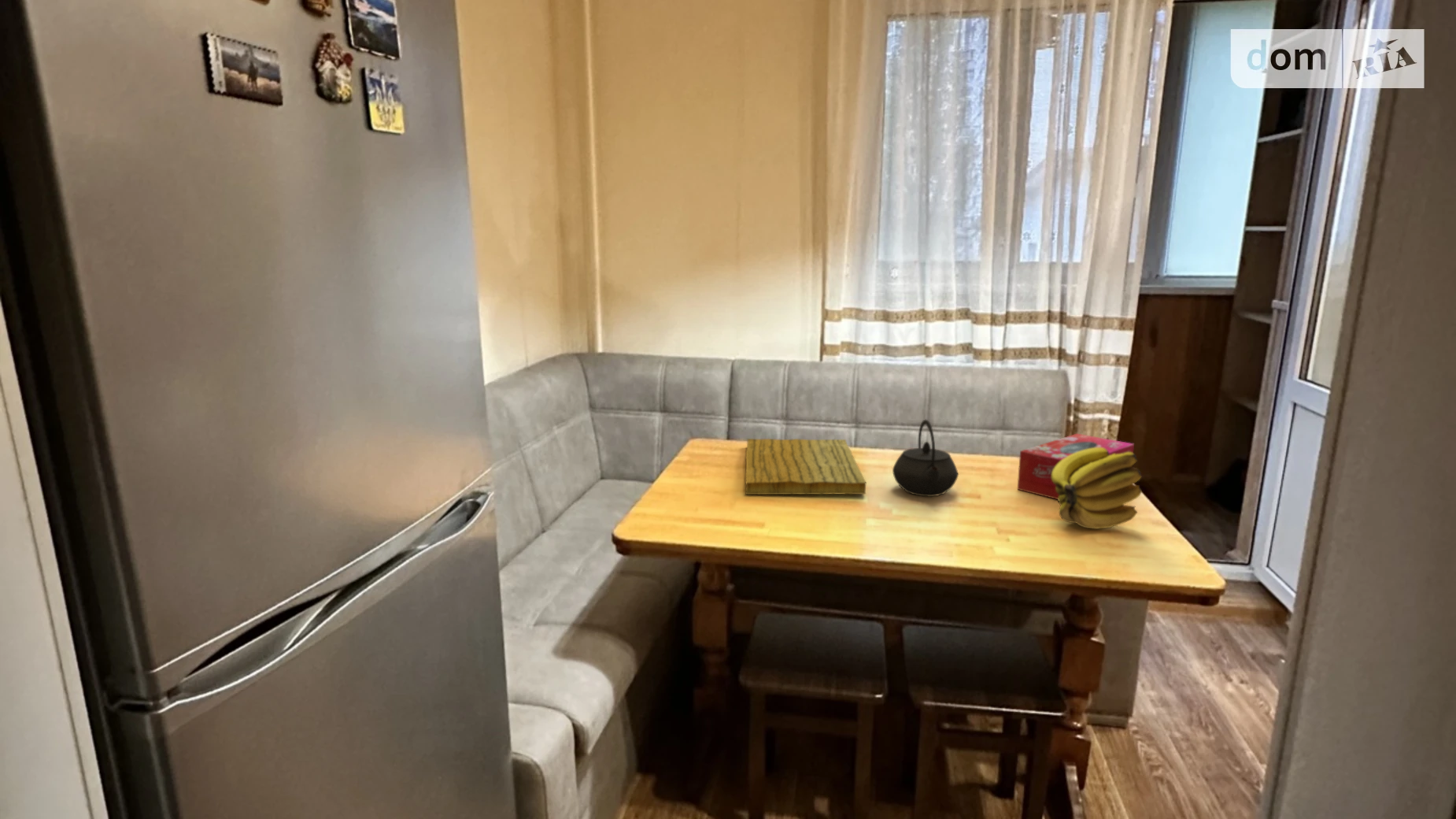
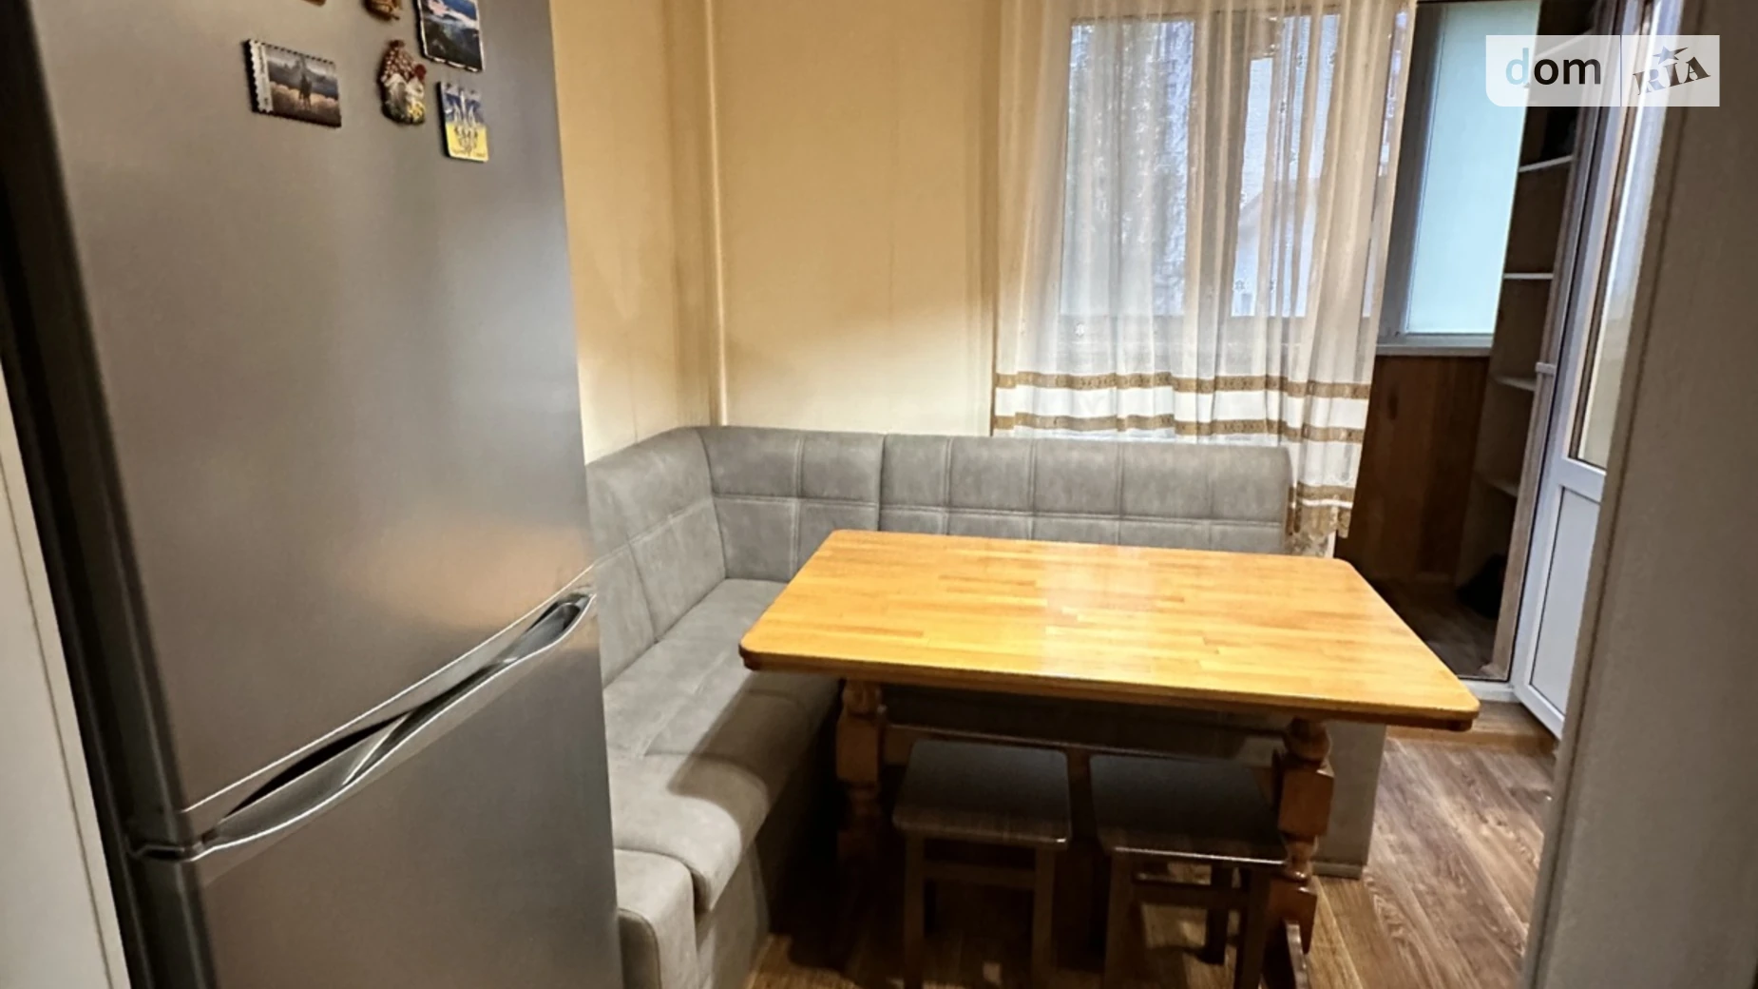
- kettle (926, 457)
- tissue box (1070, 454)
- banana (1093, 488)
- cutting board (800, 461)
